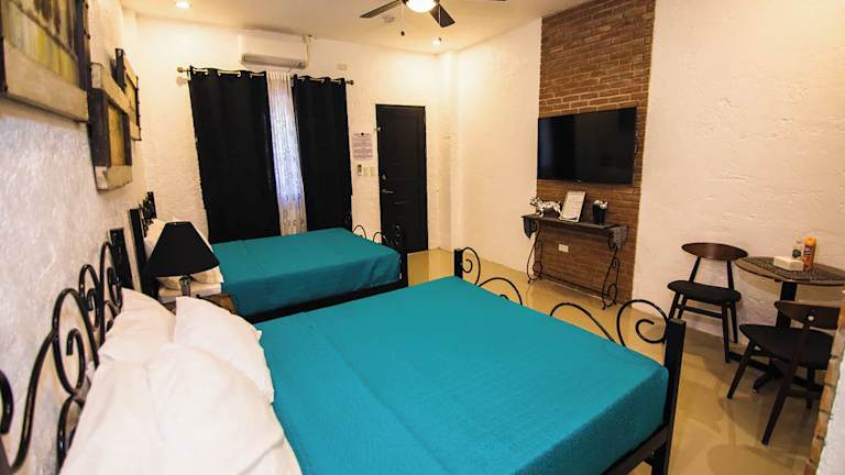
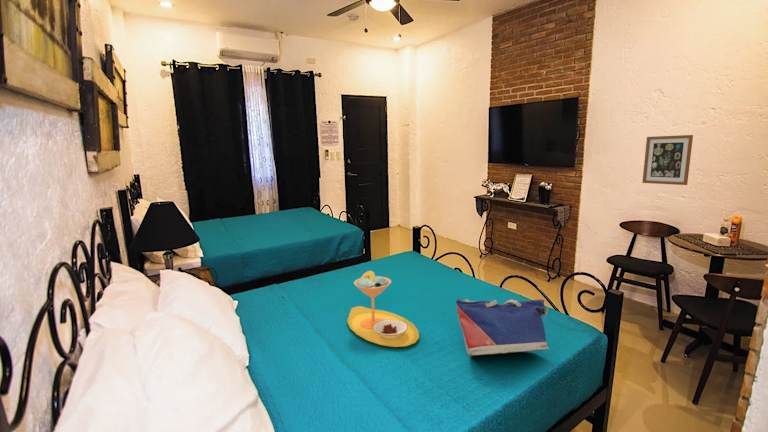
+ wall art (666, 160)
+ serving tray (373, 303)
+ tote bag (504, 330)
